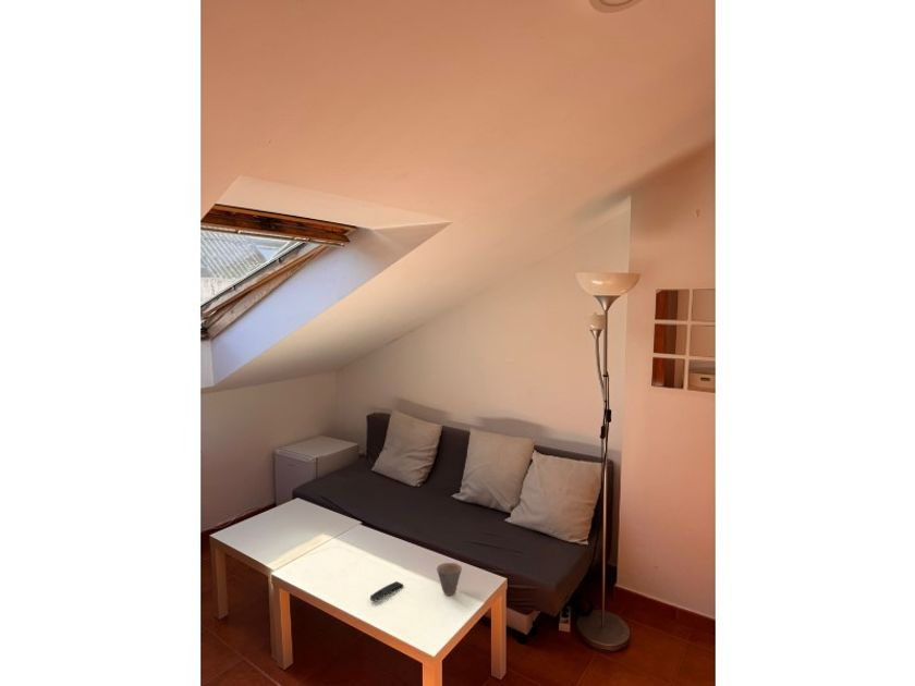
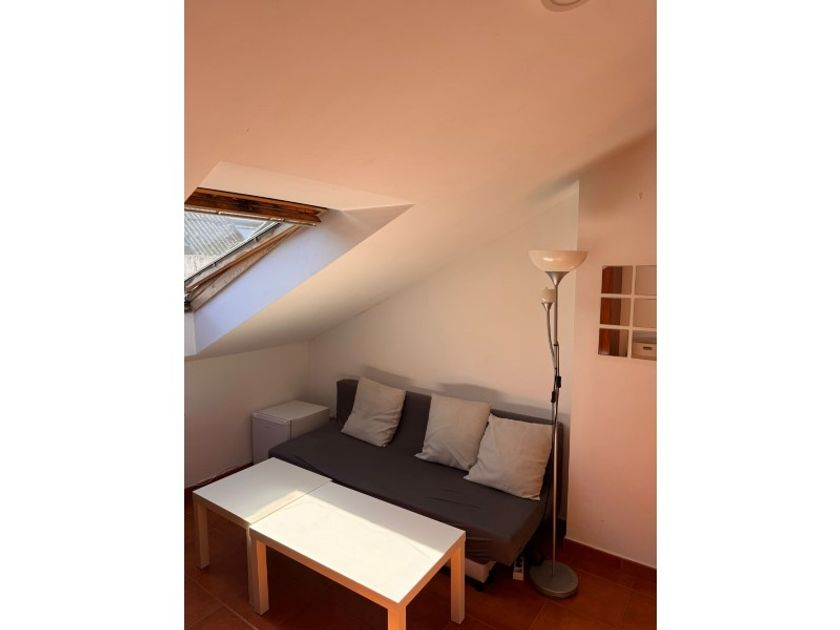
- cup (449, 579)
- remote control (386, 591)
